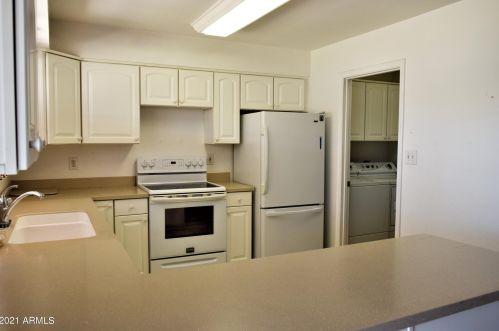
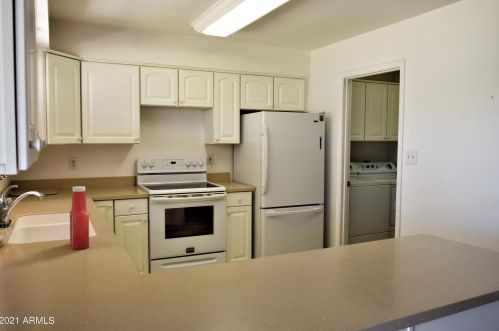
+ soap bottle (79, 216)
